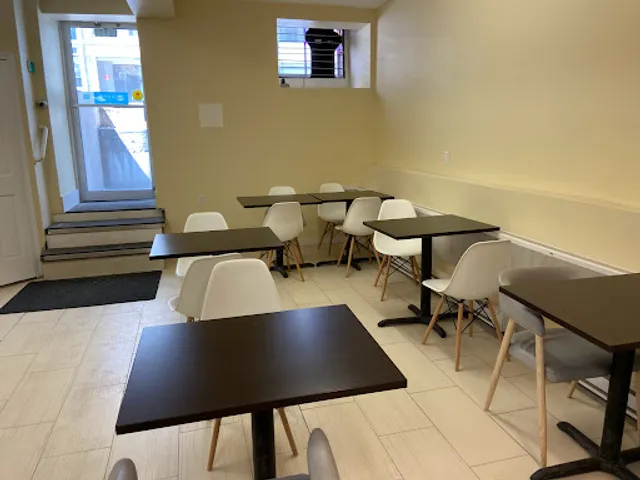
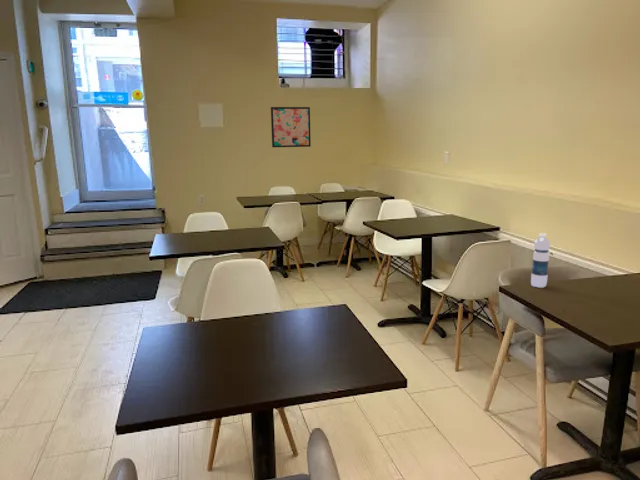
+ water bottle (540, 260)
+ wall art (290, 127)
